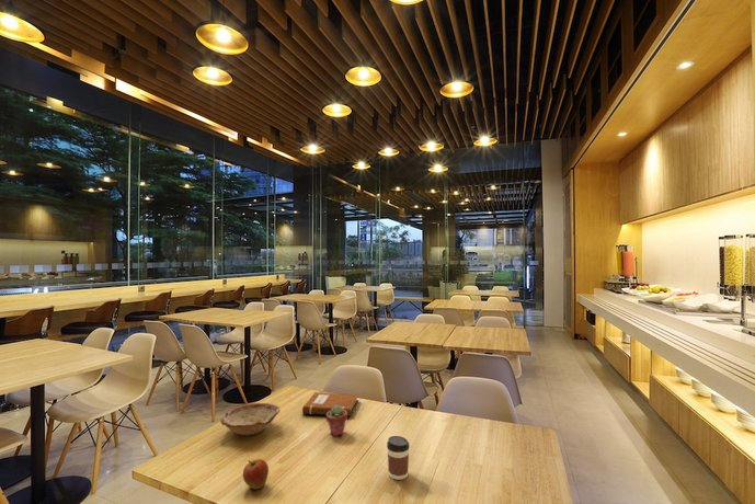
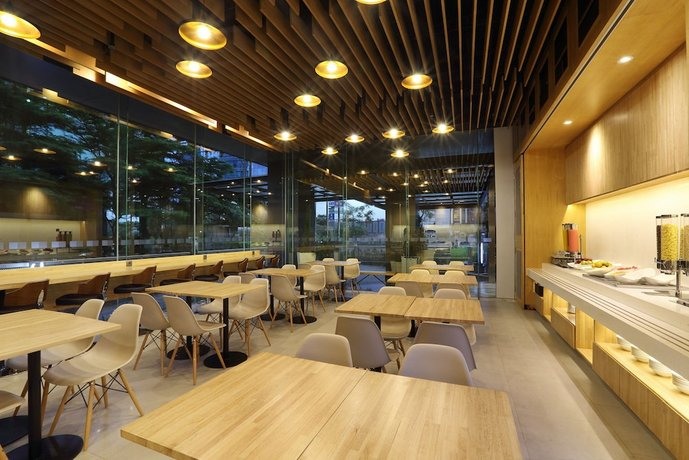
- apple (255, 472)
- bowl (250, 421)
- coffee cup (398, 456)
- potted succulent (336, 419)
- notebook (330, 403)
